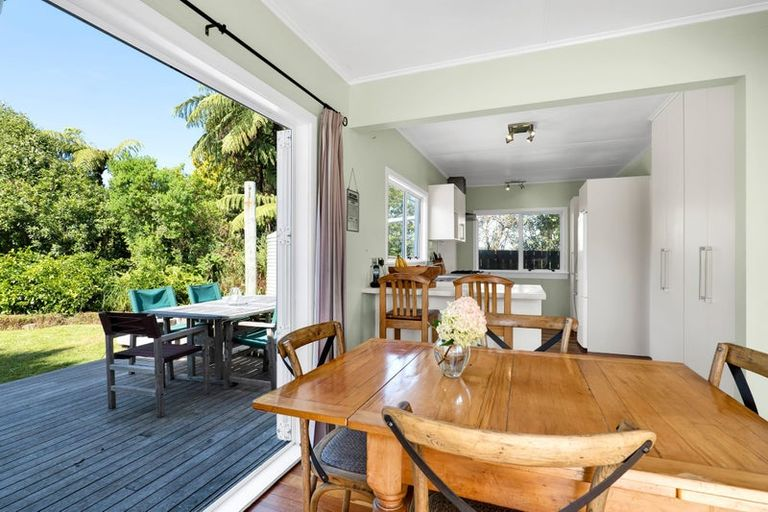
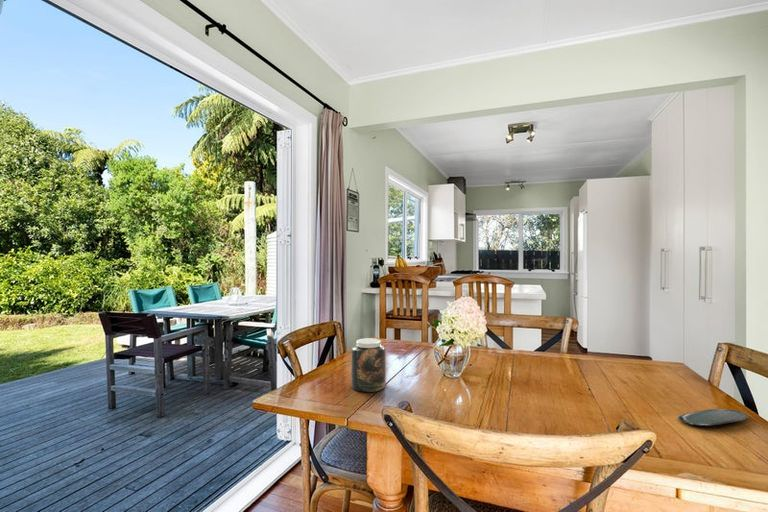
+ oval tray (713, 416)
+ jar (368, 363)
